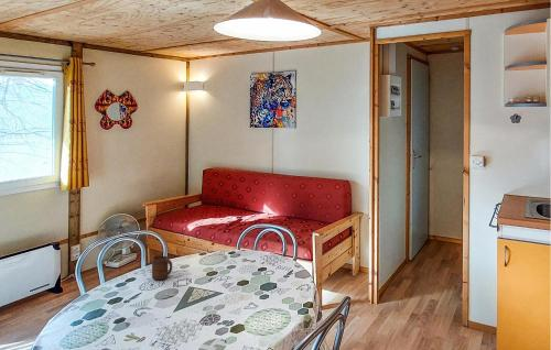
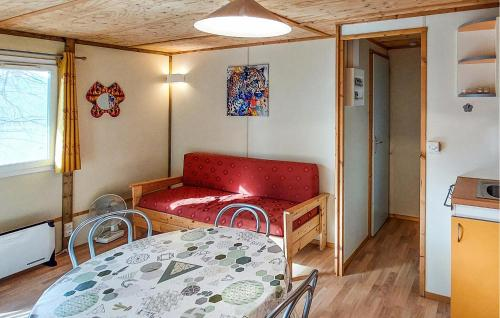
- cup (162, 267)
